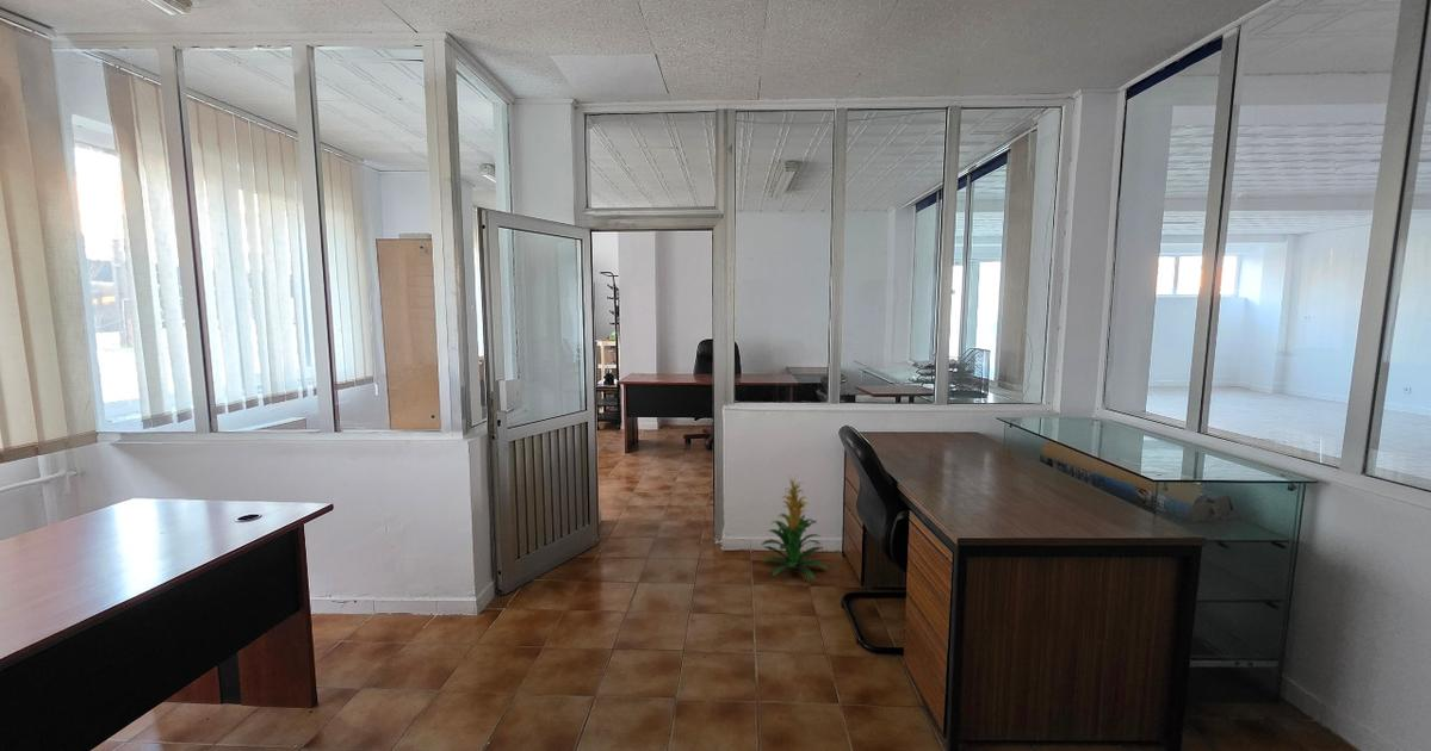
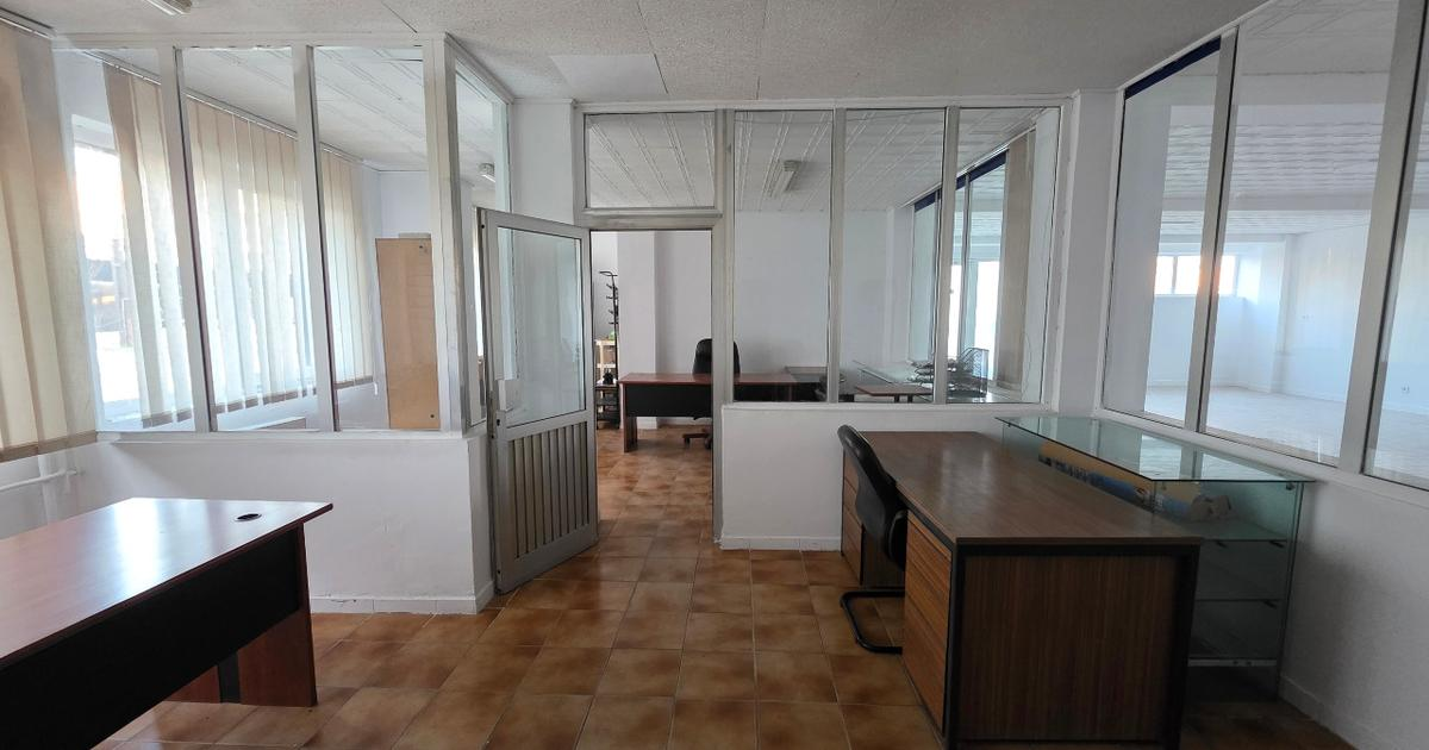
- indoor plant (794, 521)
